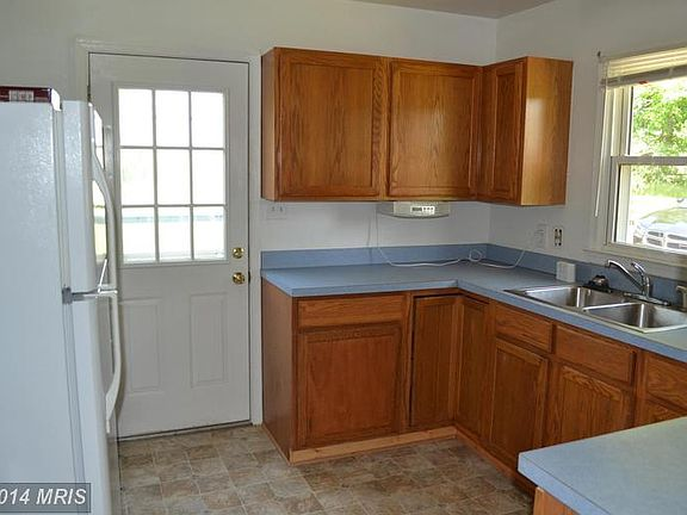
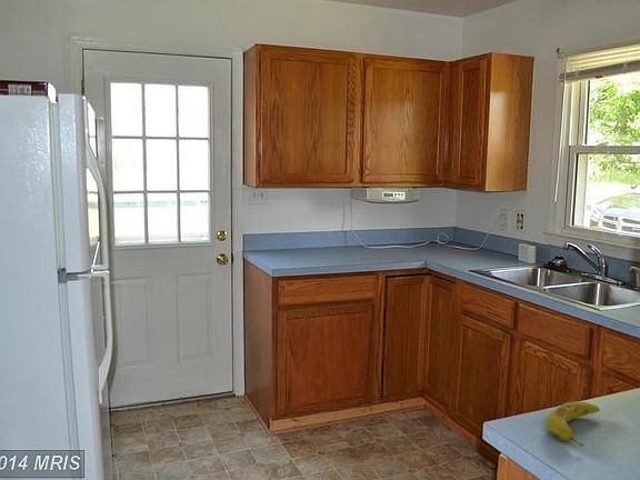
+ fruit (574, 418)
